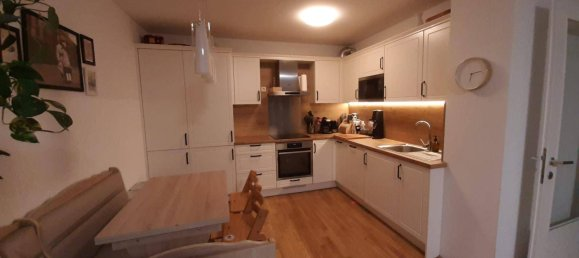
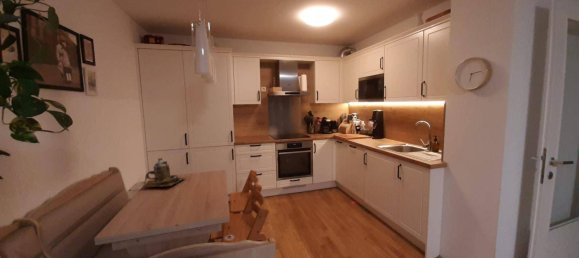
+ teapot (165, 170)
